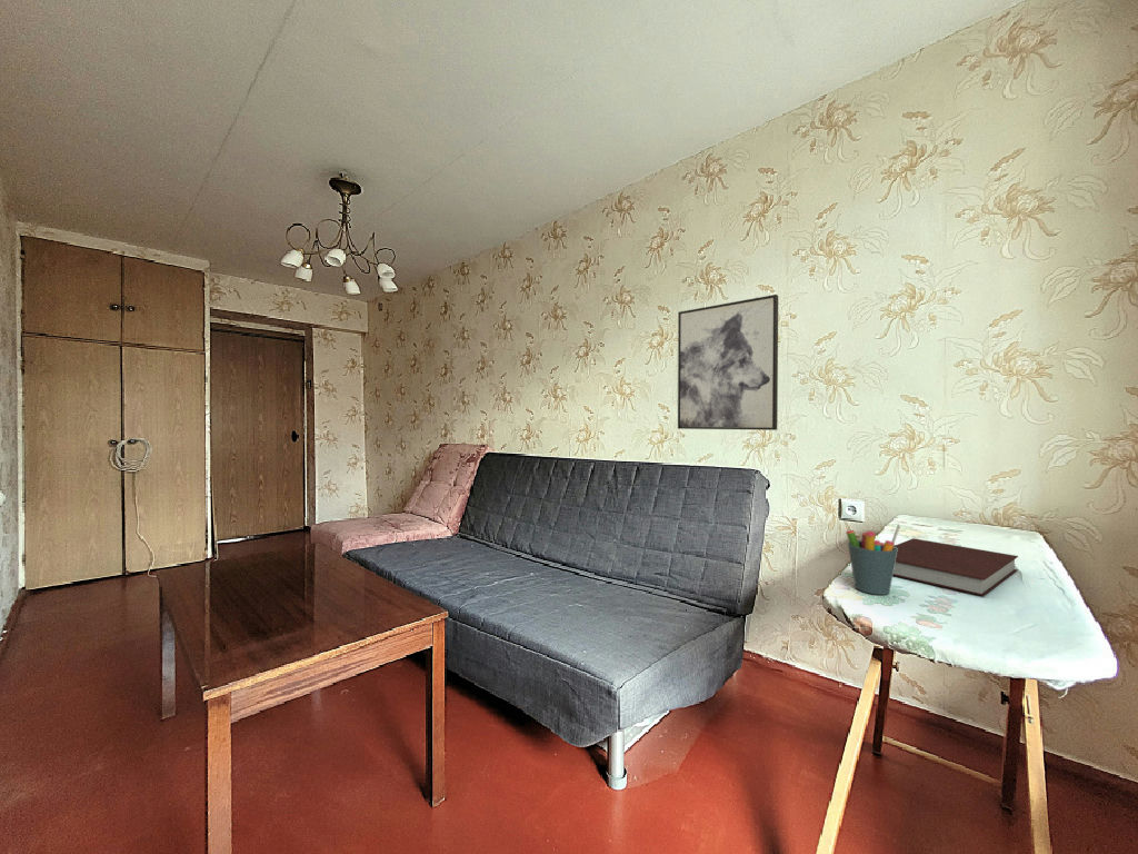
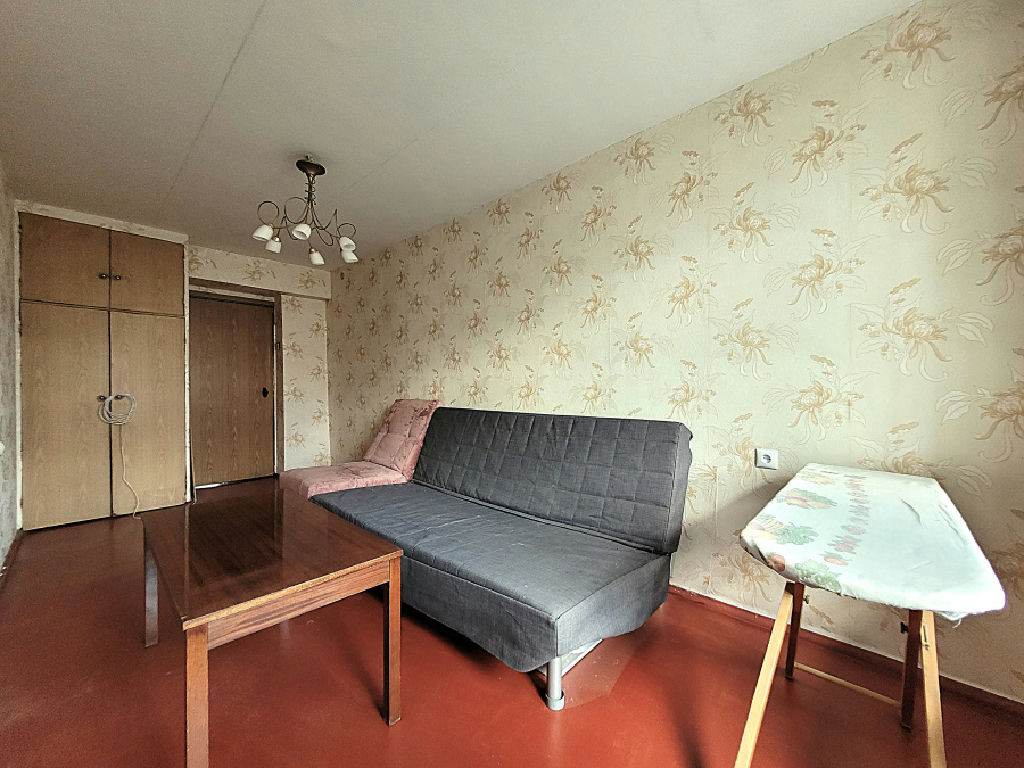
- wall art (723, 366)
- pen holder (871, 556)
- notebook (942, 563)
